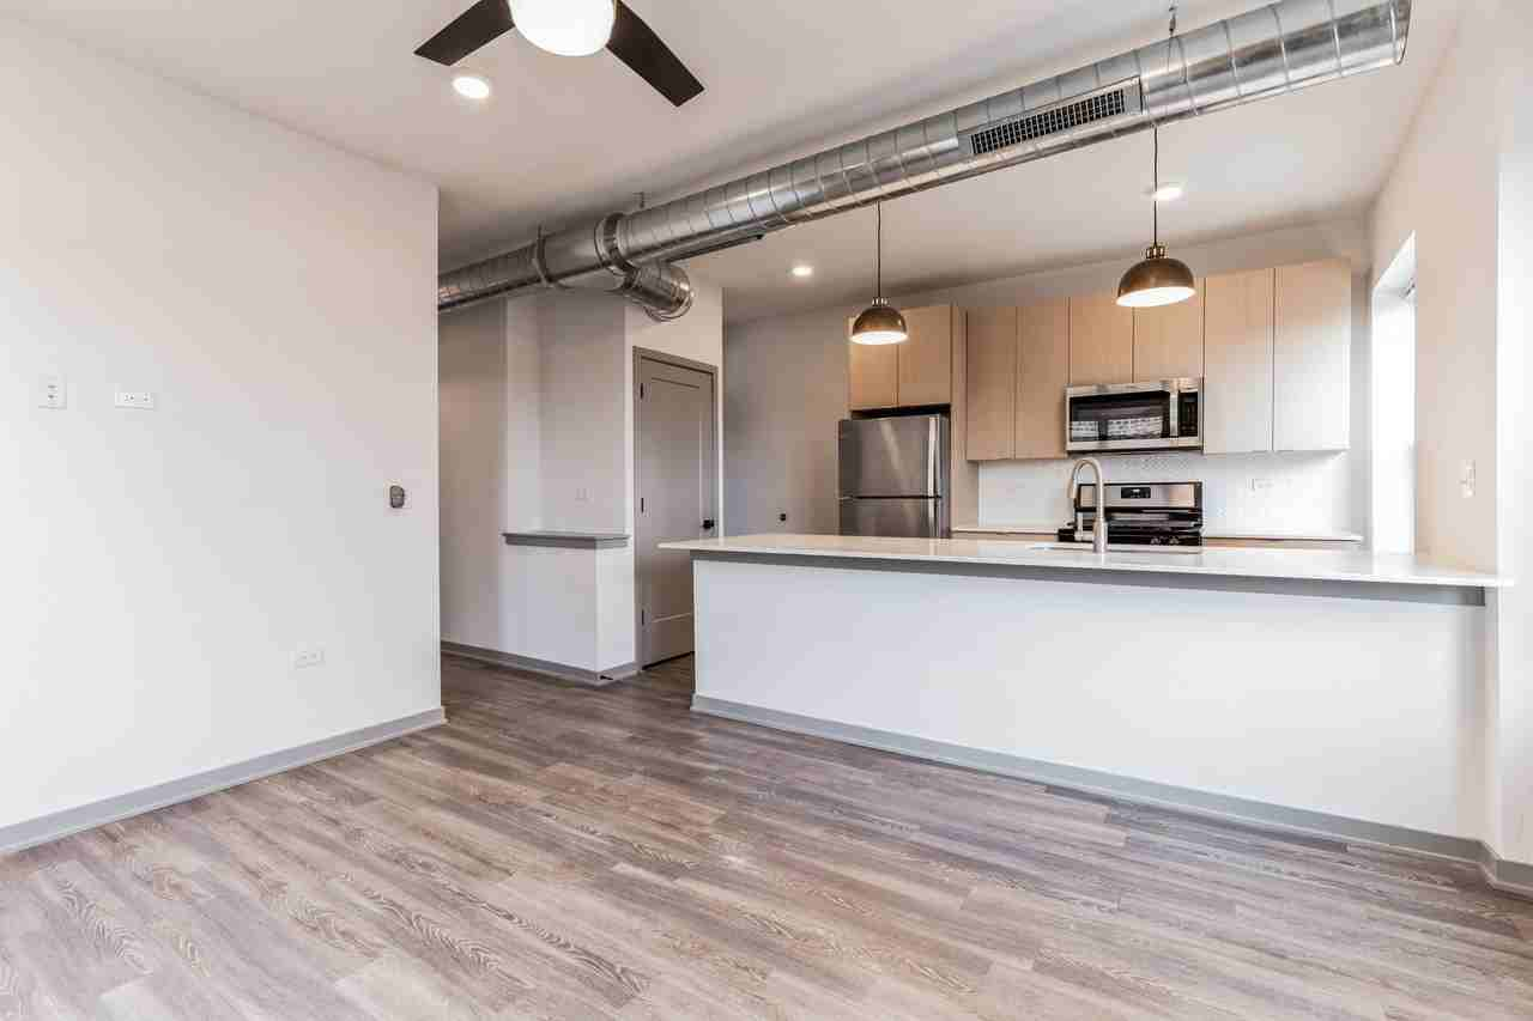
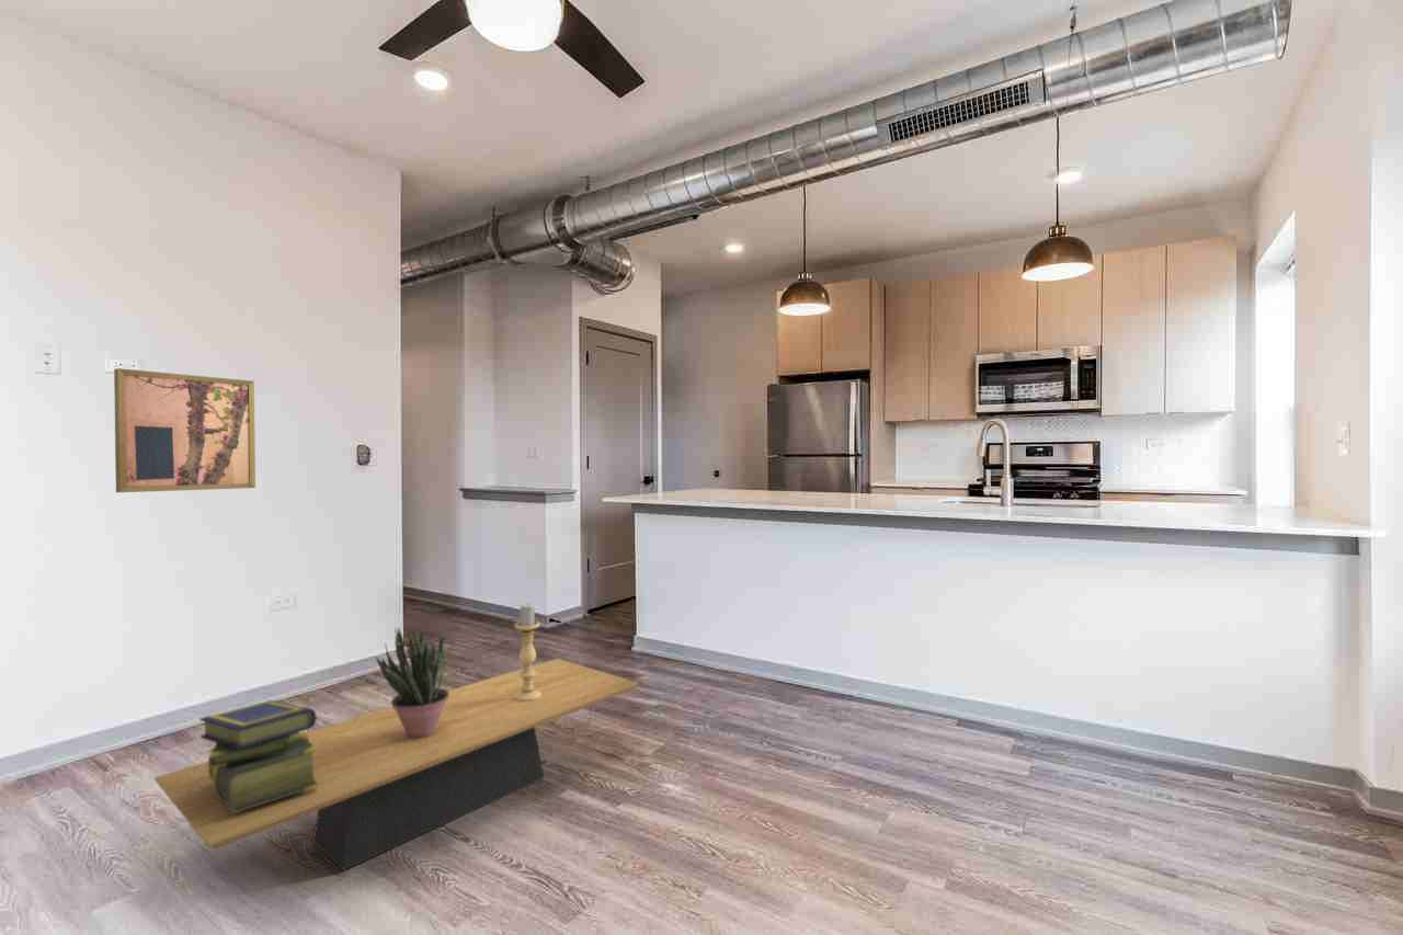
+ wall art (190, 432)
+ candle holder (527, 649)
+ coffee table (438, 764)
+ stack of books (258, 746)
+ potted plant (413, 680)
